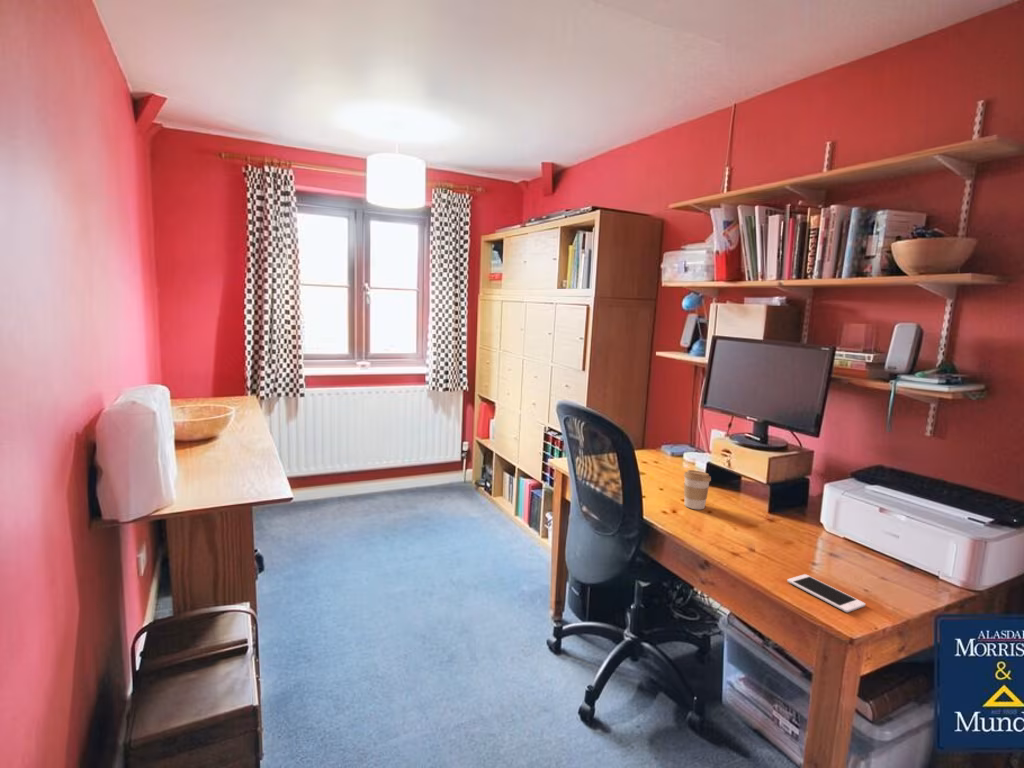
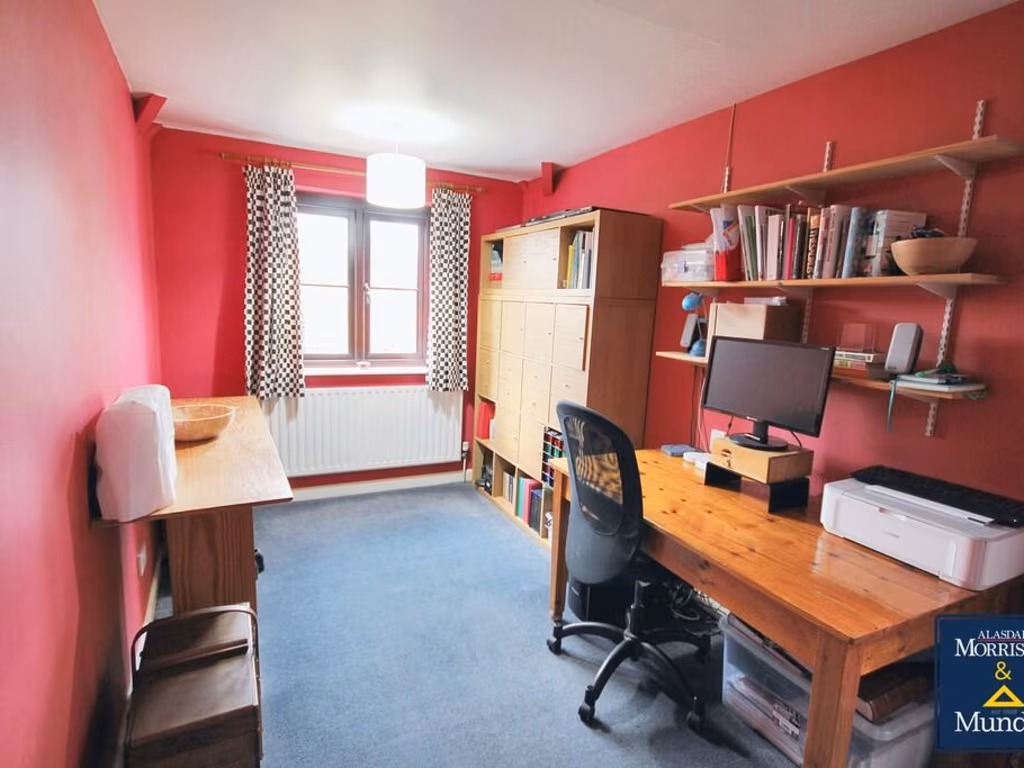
- coffee cup (696, 488)
- cell phone (824, 592)
